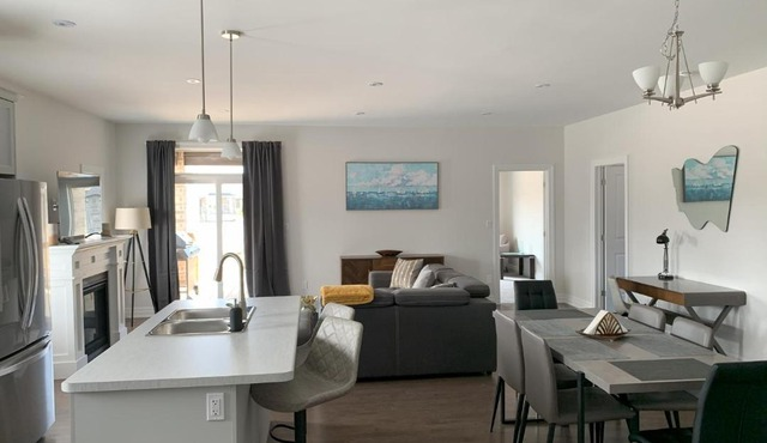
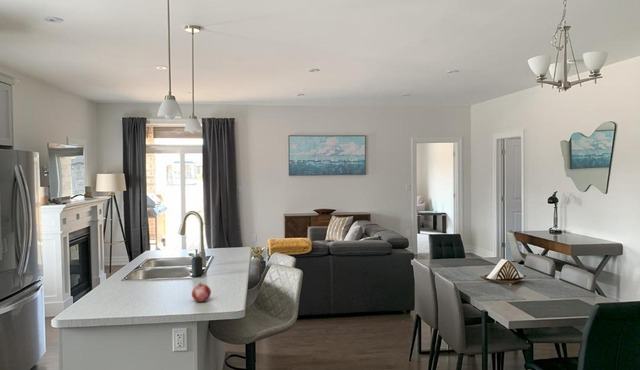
+ fruit (201, 291)
